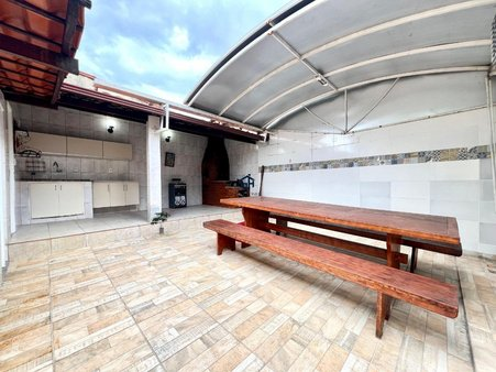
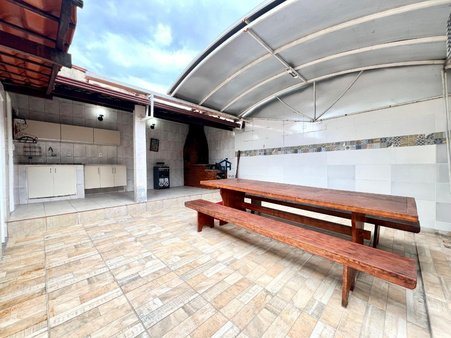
- potted plant (162, 221)
